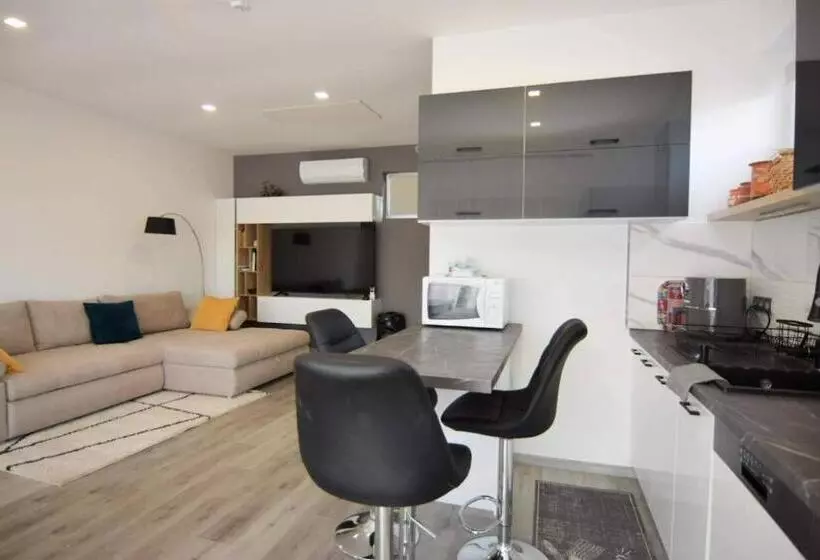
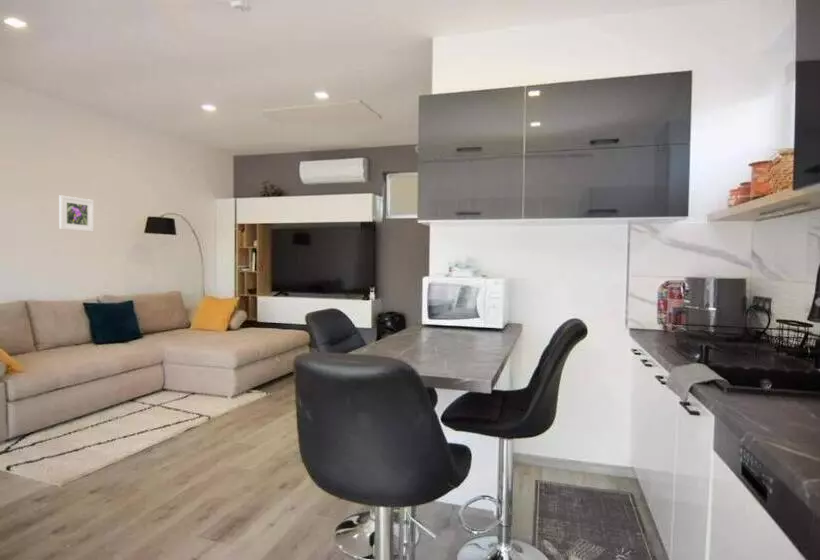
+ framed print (76, 214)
